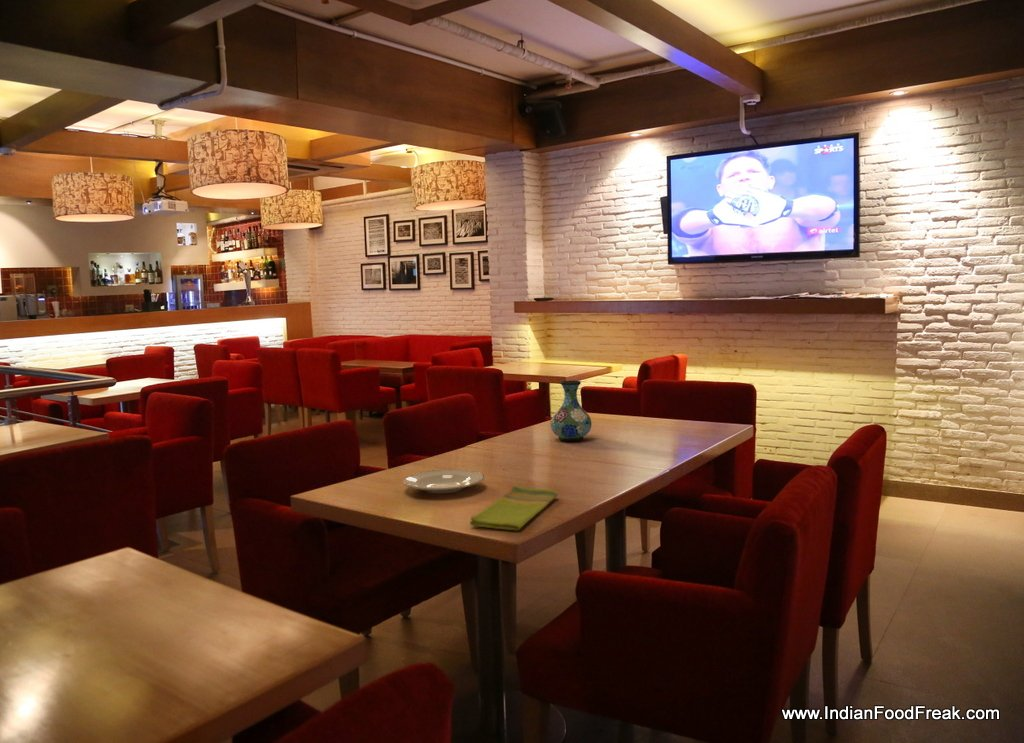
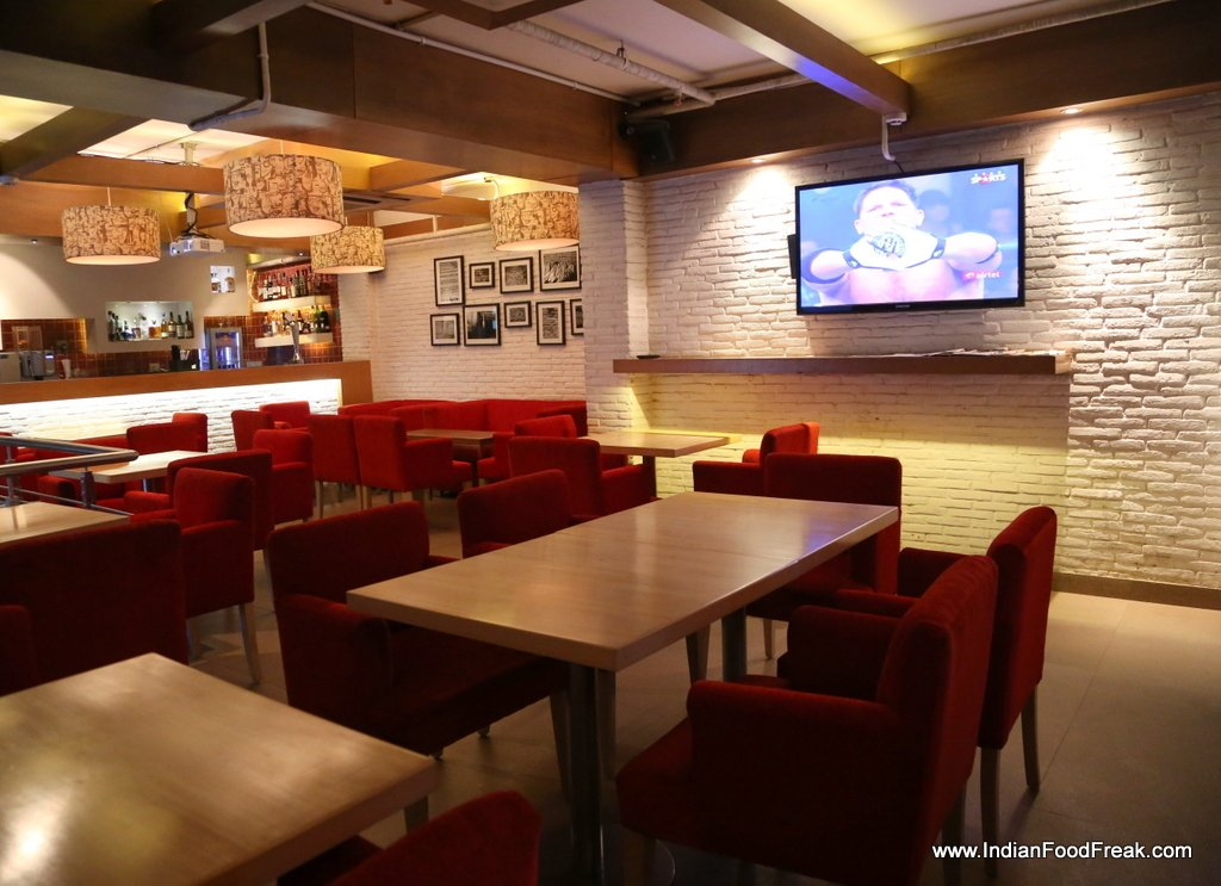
- plate (444, 483)
- vase (570, 410)
- dish towel (516, 506)
